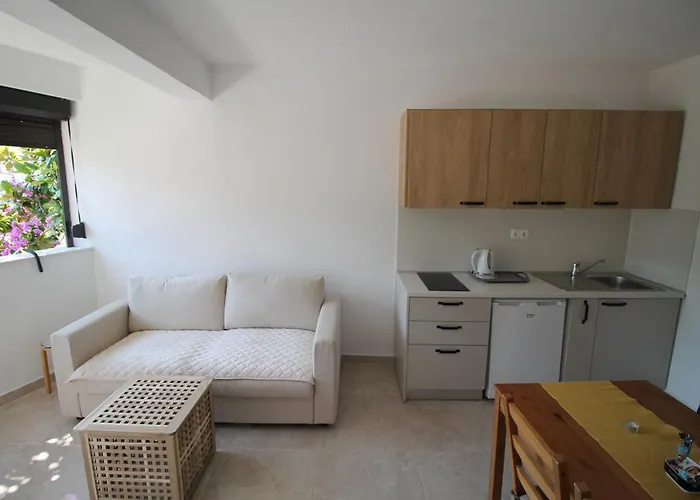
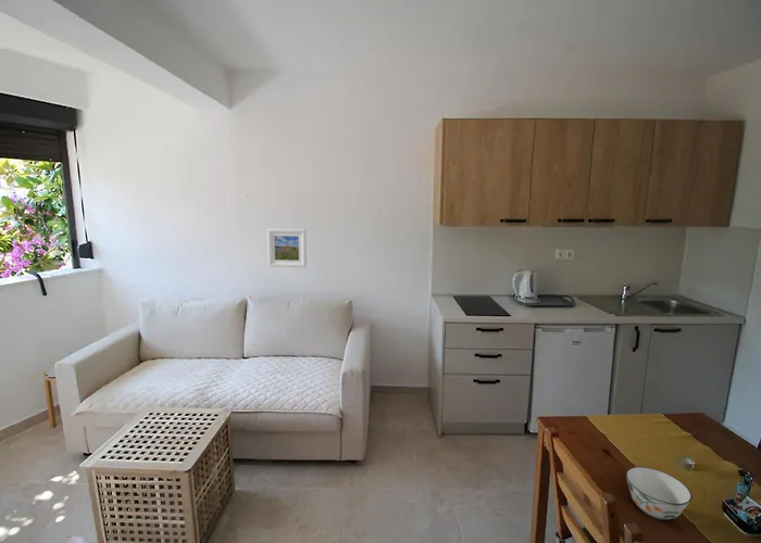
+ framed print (286, 248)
+ soup bowl (656, 497)
